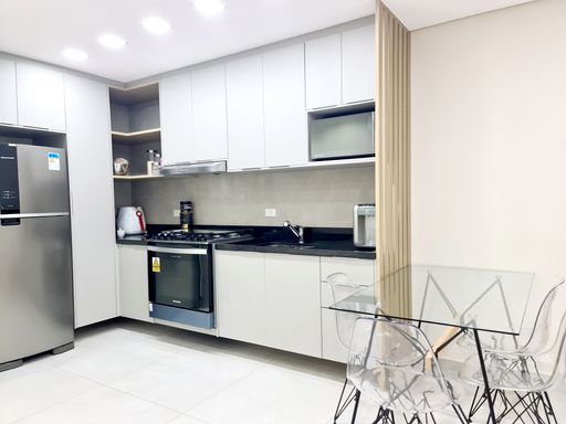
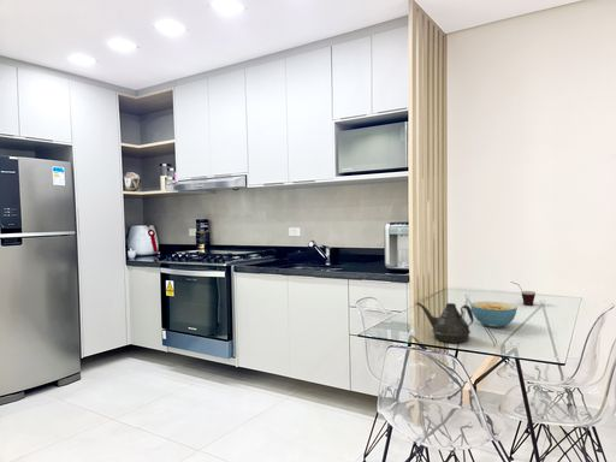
+ cup (522, 292)
+ teapot (444, 319)
+ cereal bowl (493, 315)
